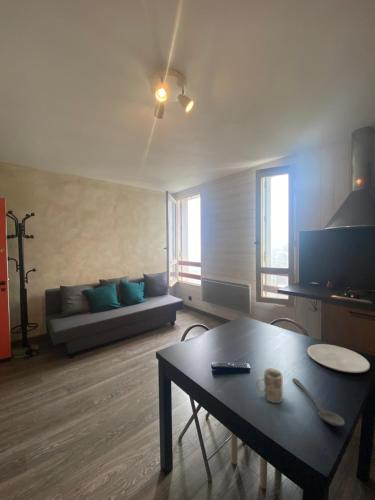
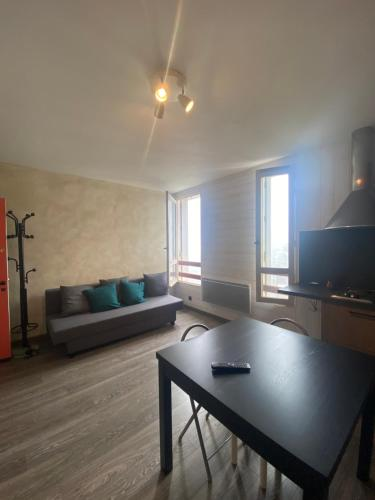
- stirrer (313, 398)
- plate (336, 357)
- mug (270, 384)
